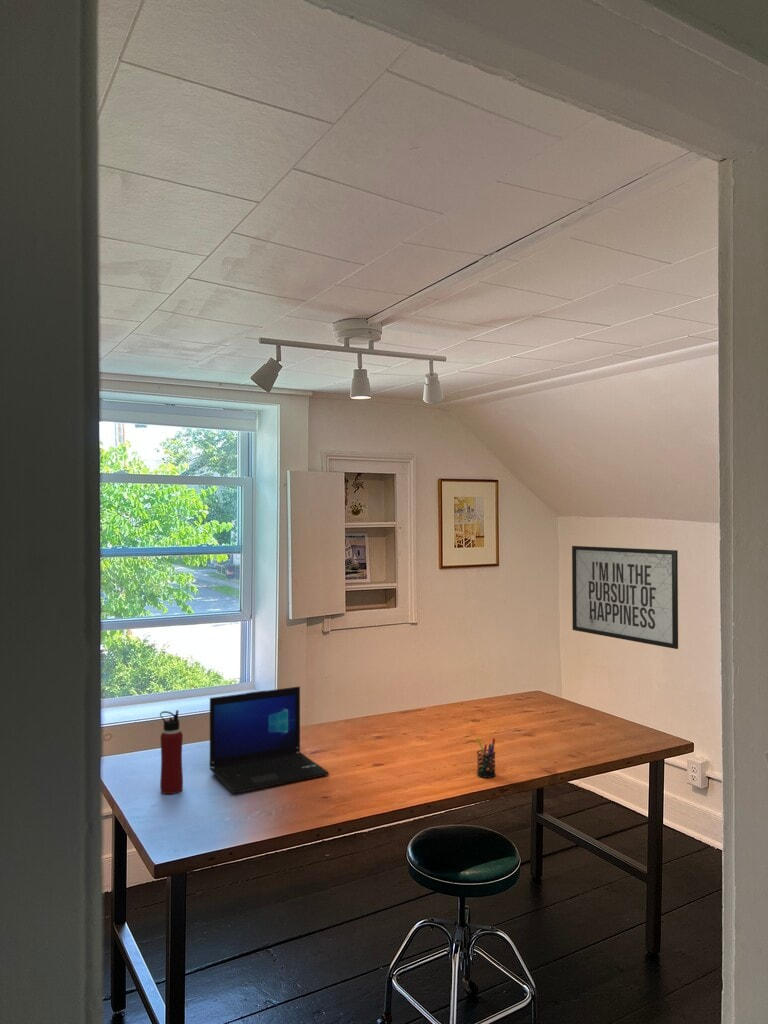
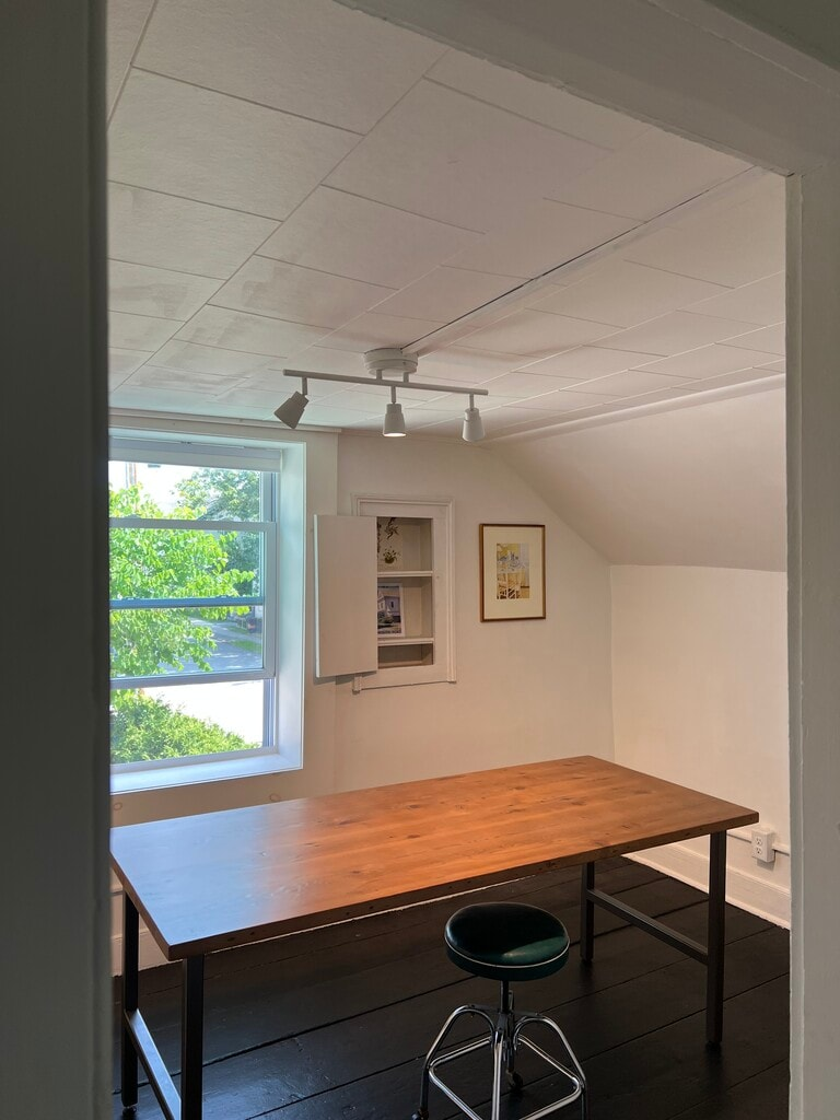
- water bottle (171, 750)
- pen holder (488, 755)
- mirror (620, 593)
- laptop (268, 736)
